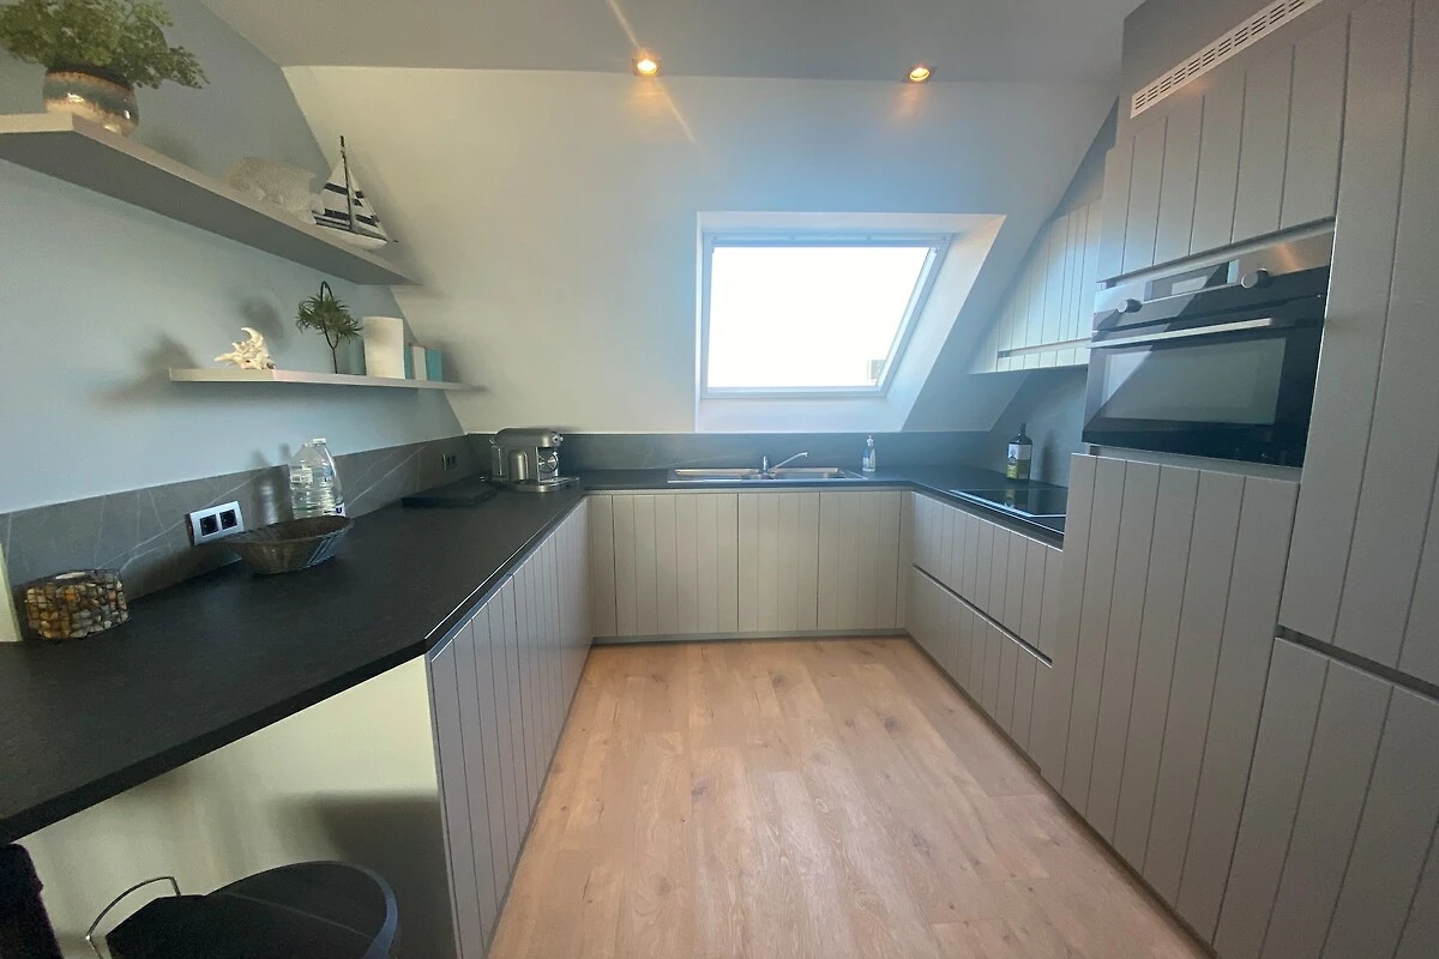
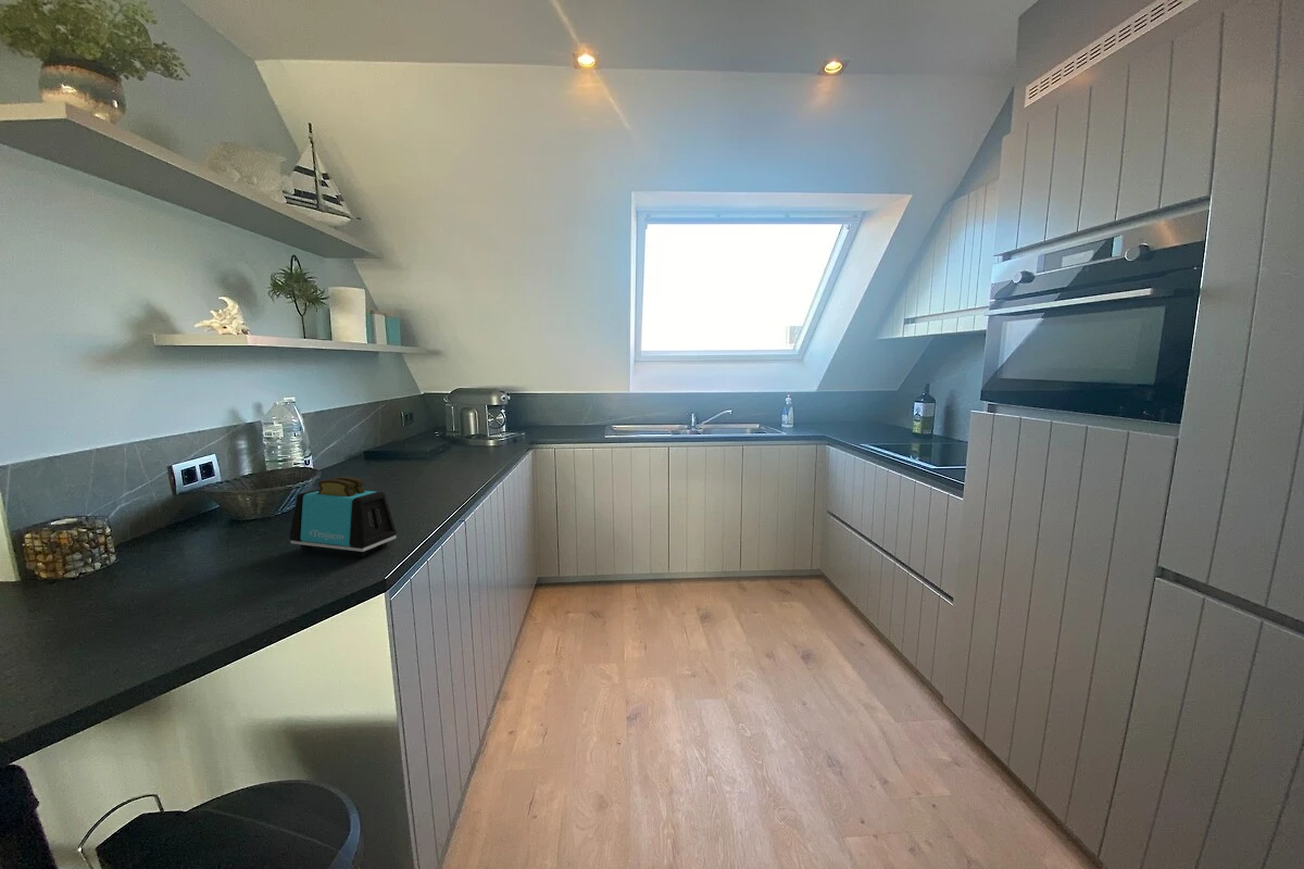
+ toaster (342, 514)
